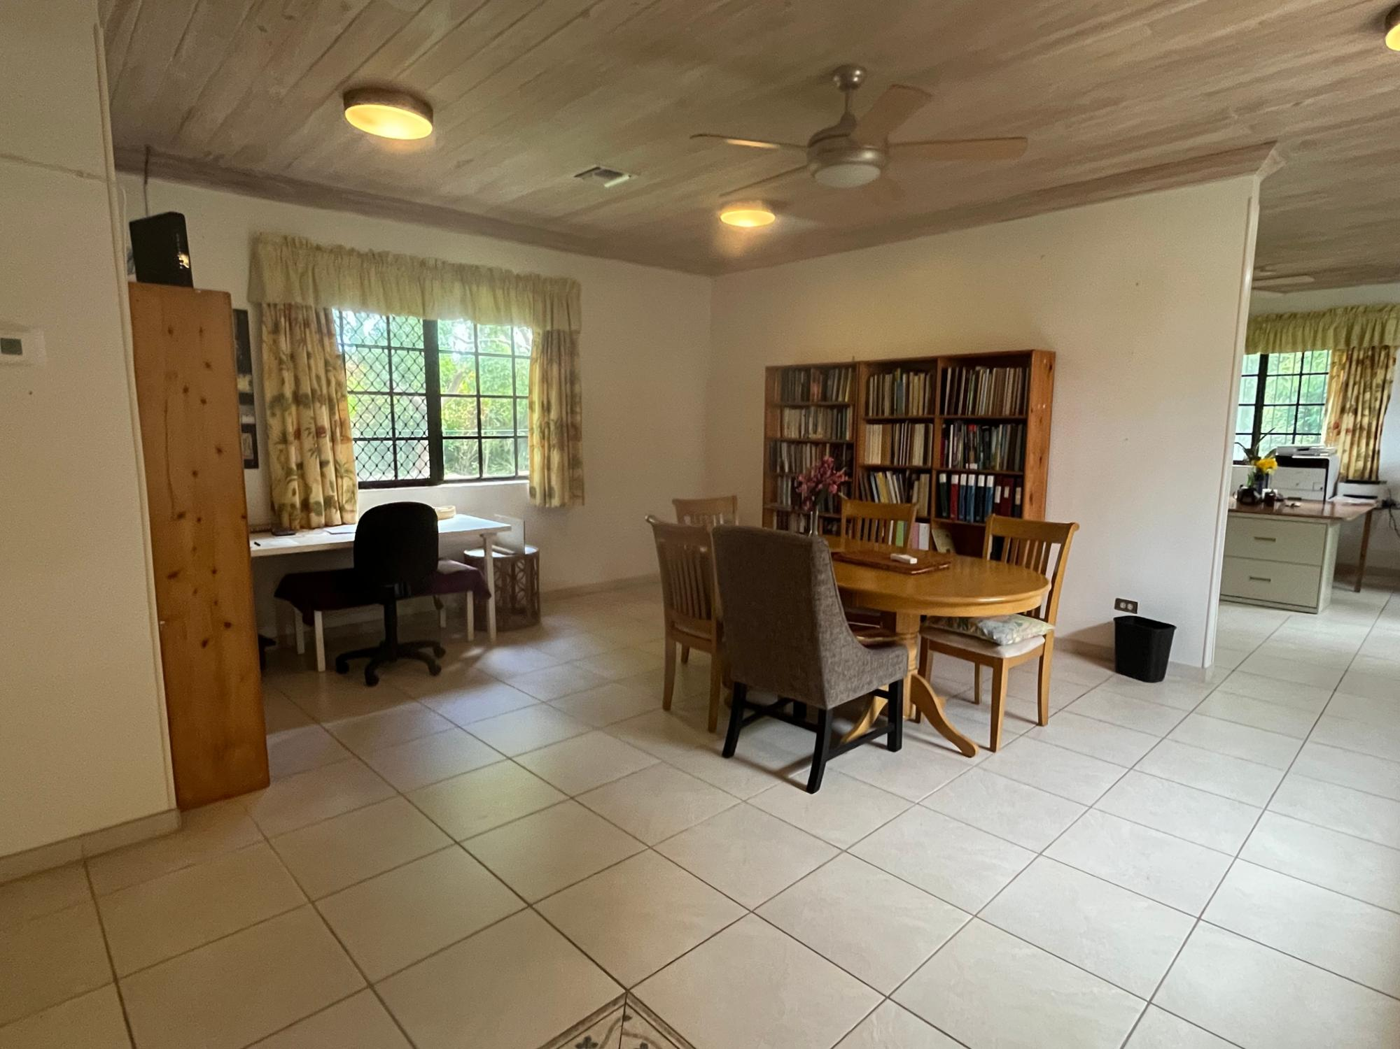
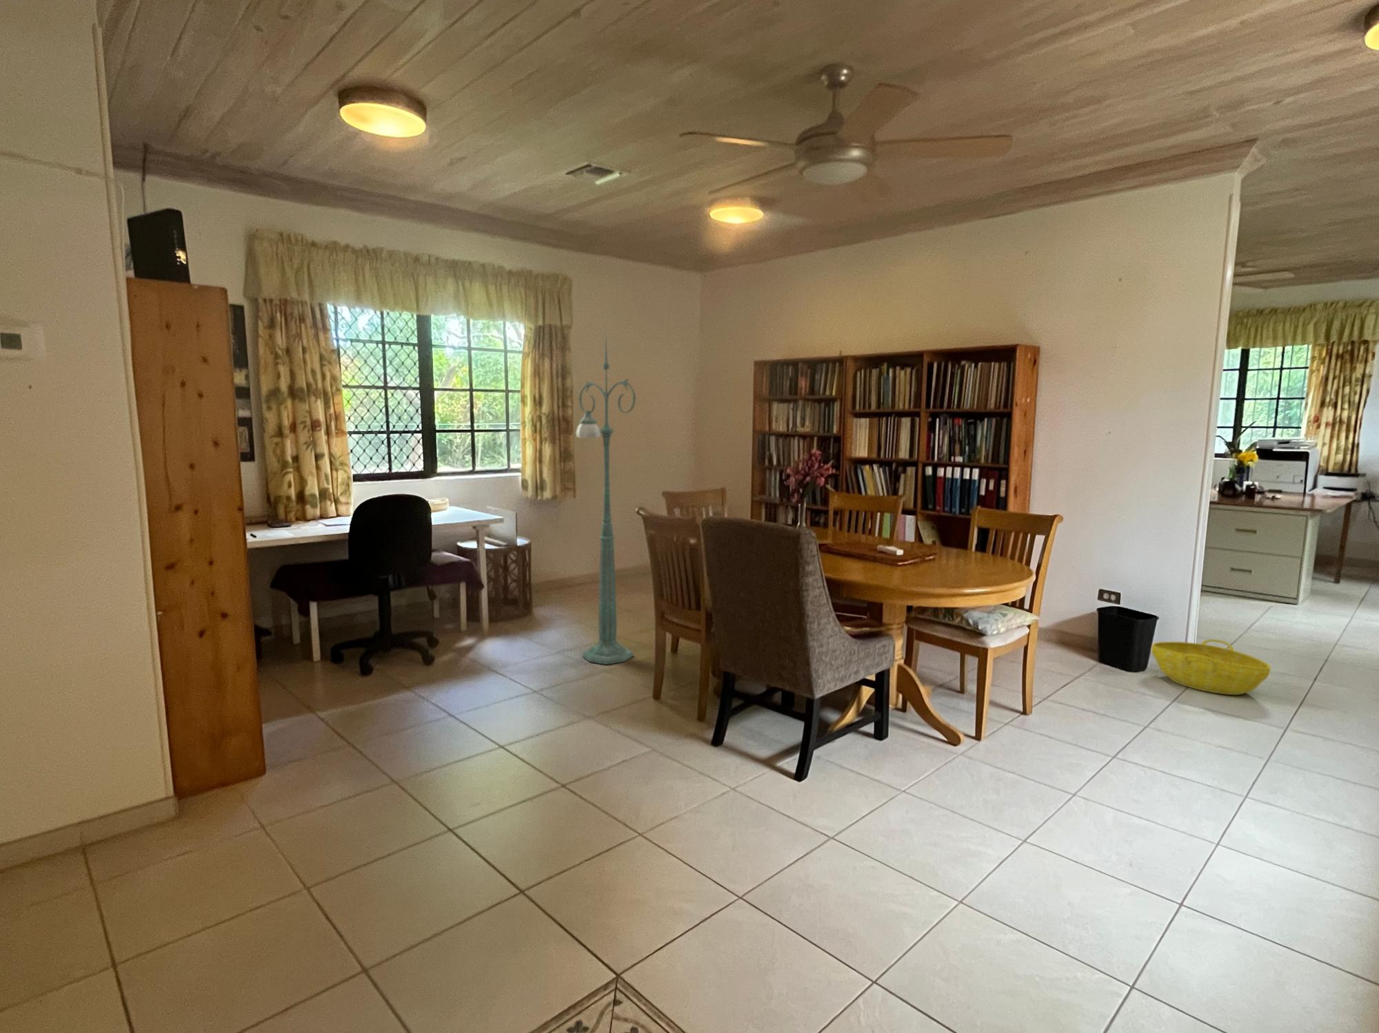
+ floor lamp (607, 498)
+ basket (1206, 666)
